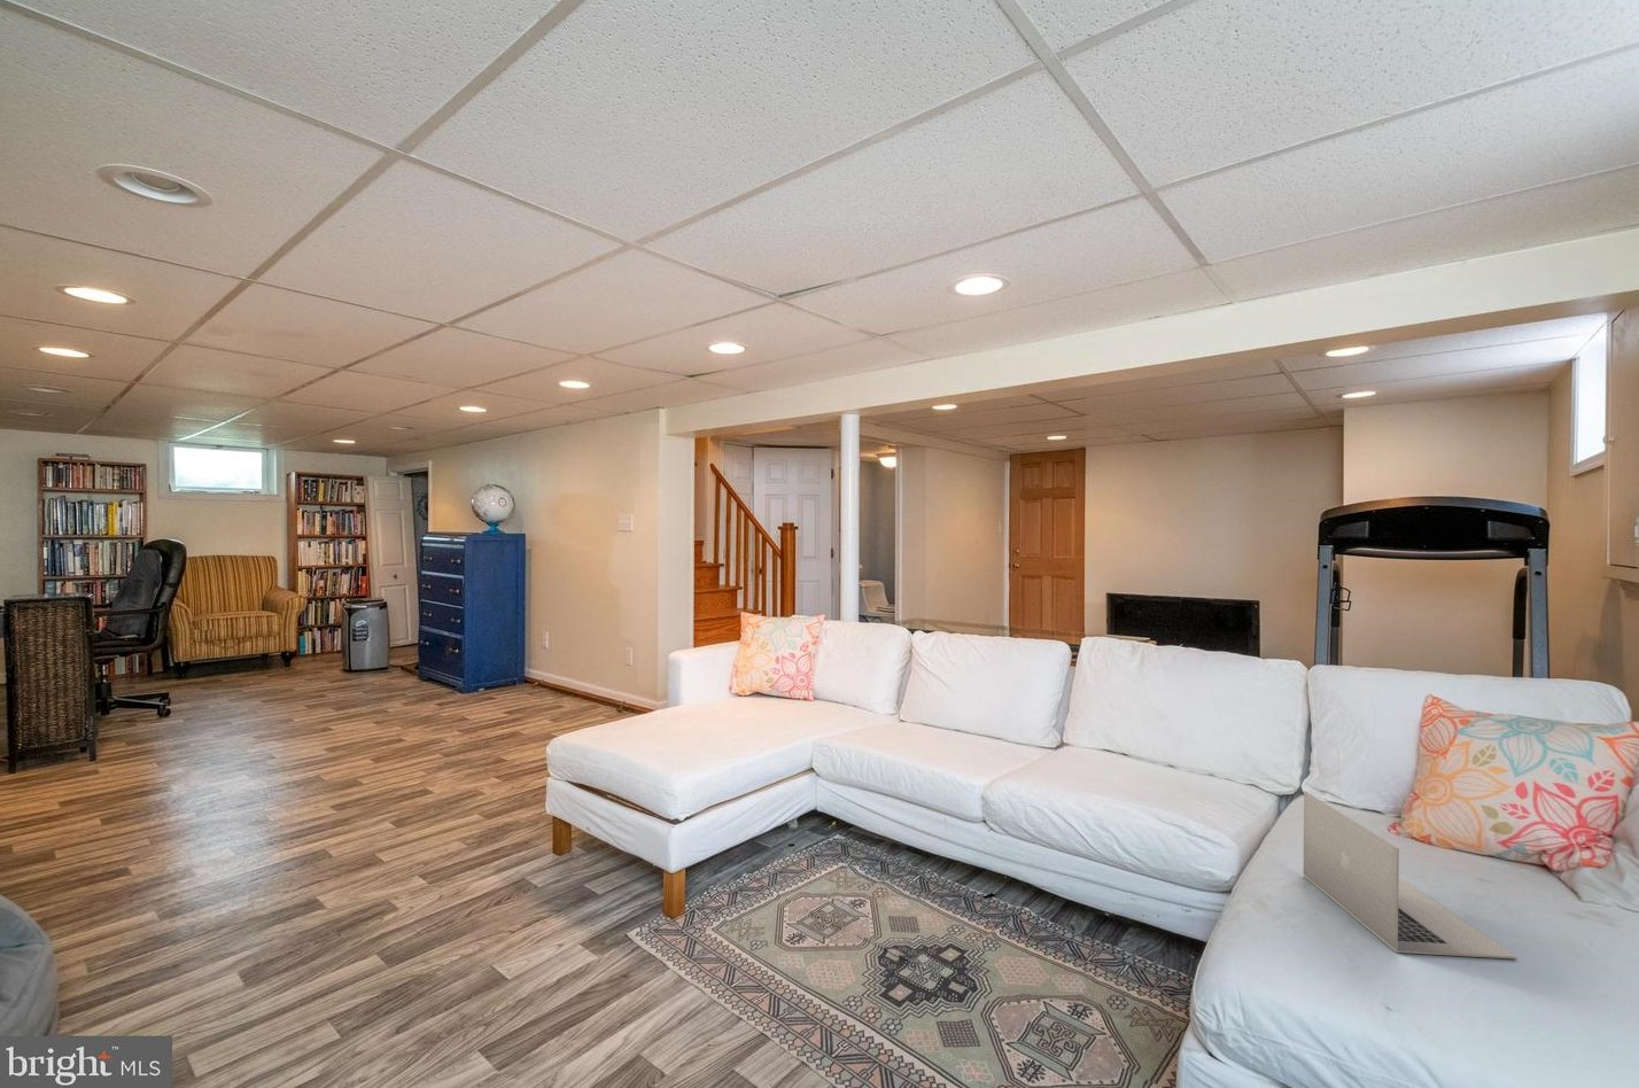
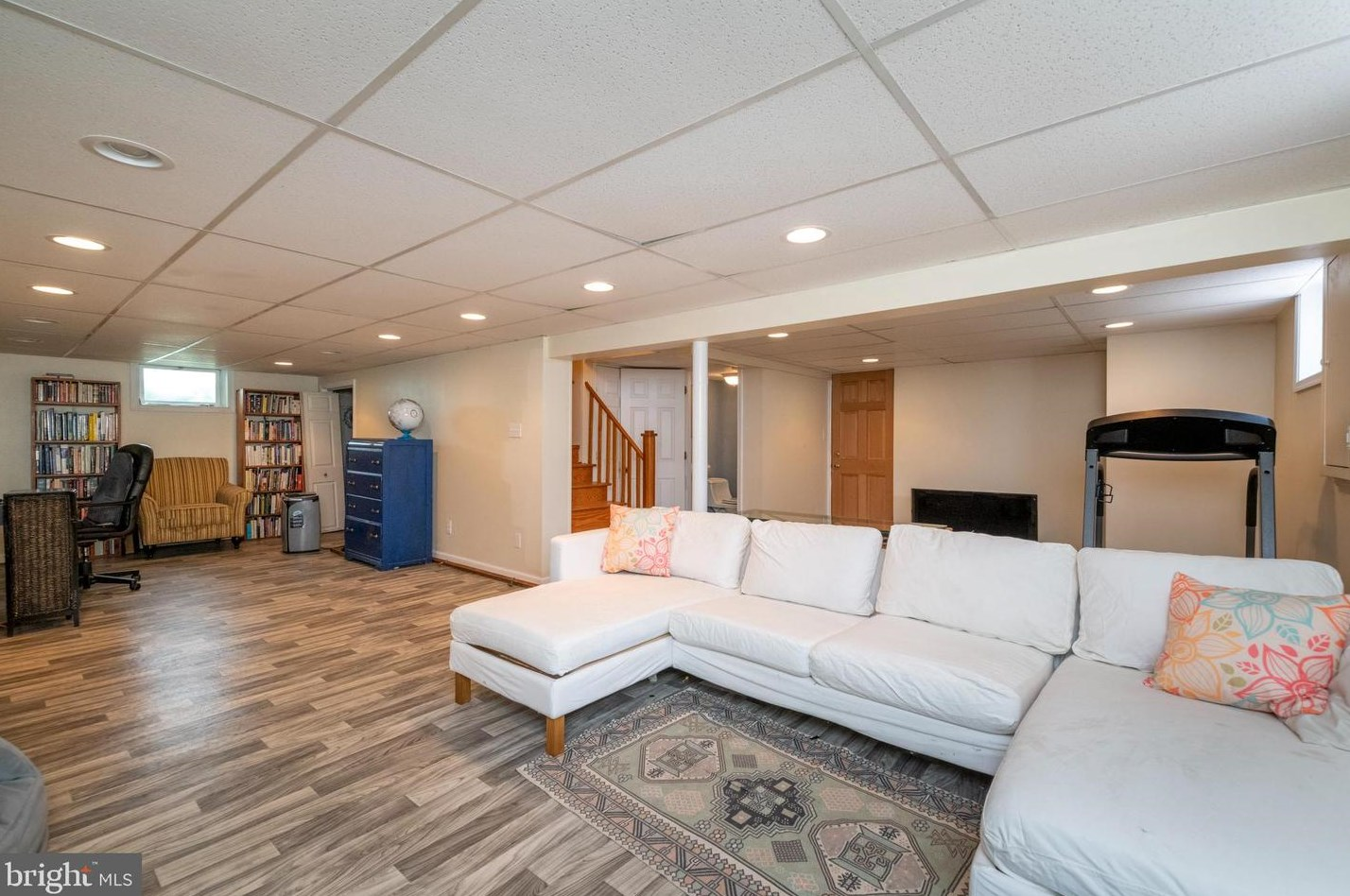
- laptop (1397, 866)
